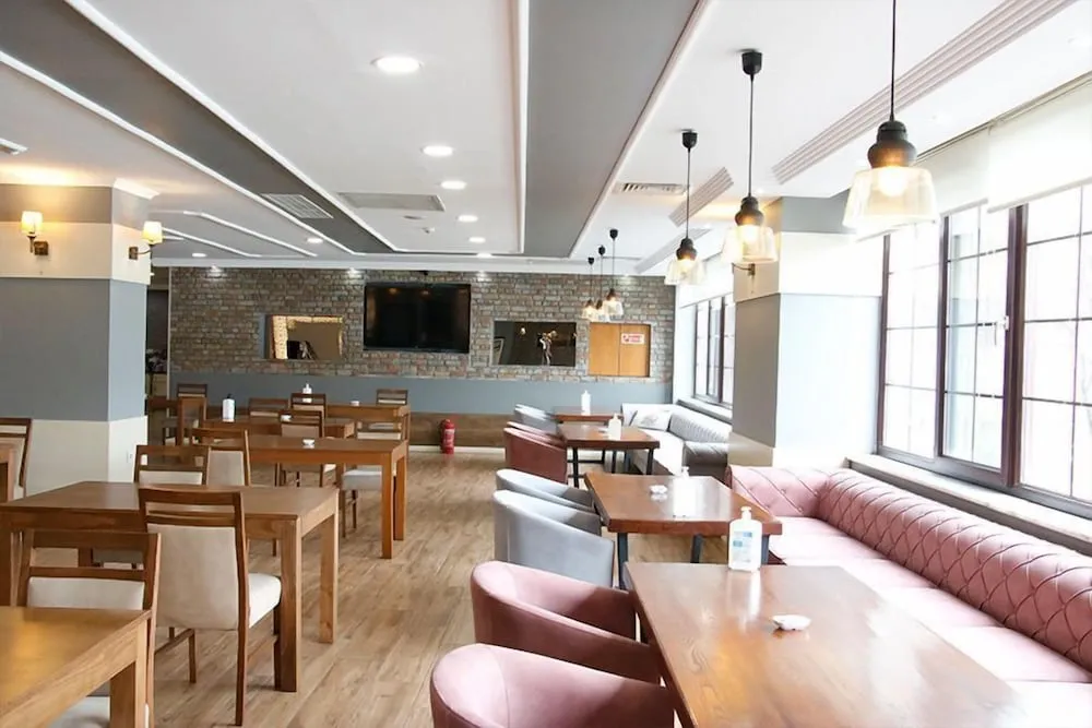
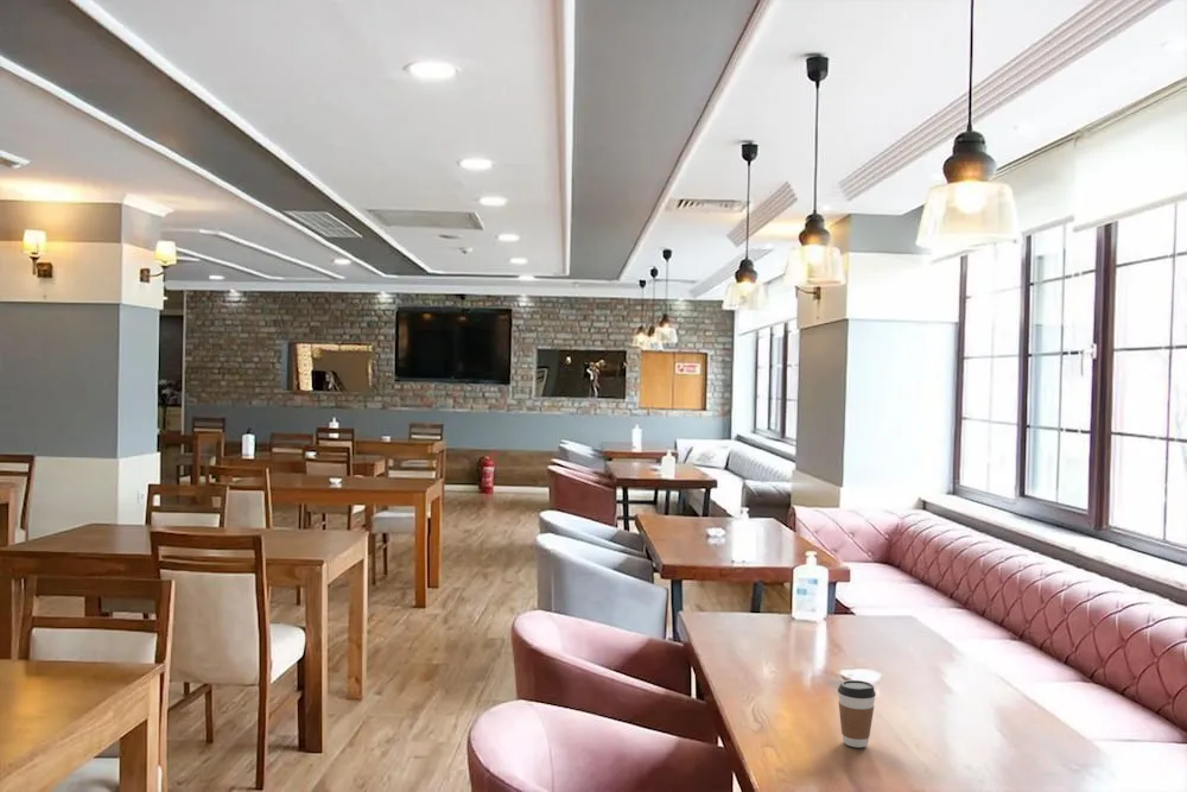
+ coffee cup (856, 714)
